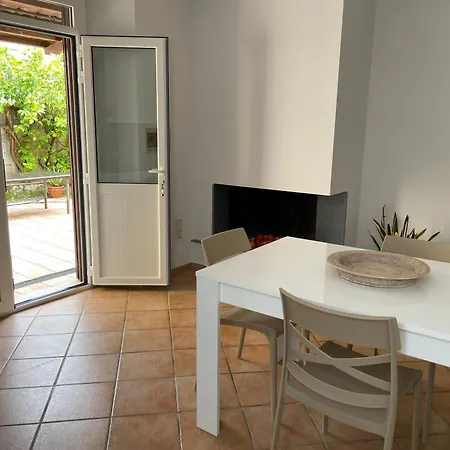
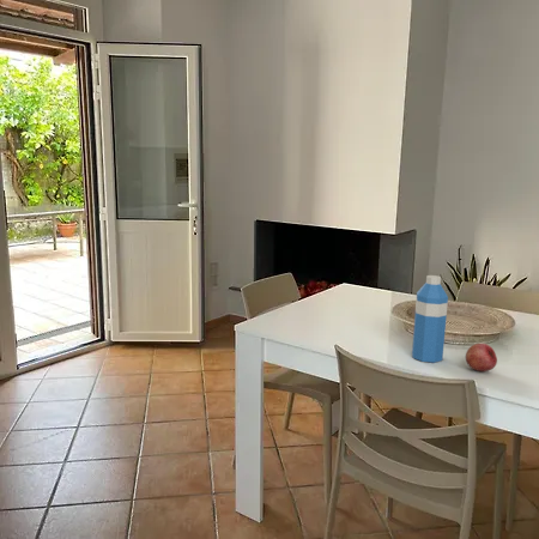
+ water bottle (430, 317)
+ fruit (480, 357)
